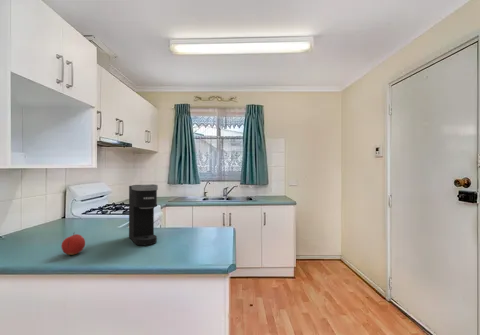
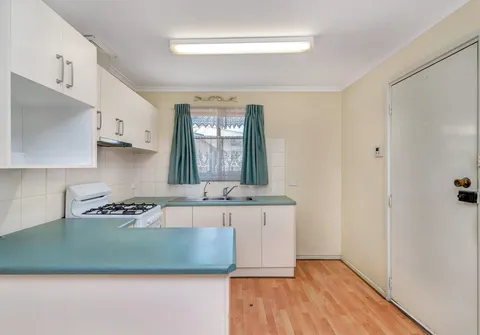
- coffee maker (142, 212)
- fruit (73, 243)
